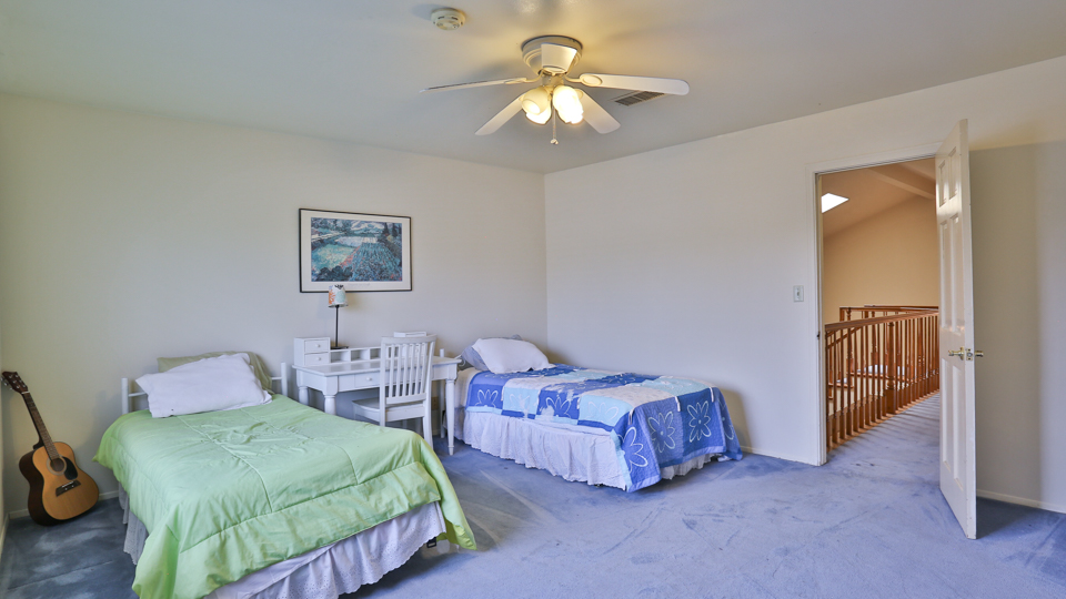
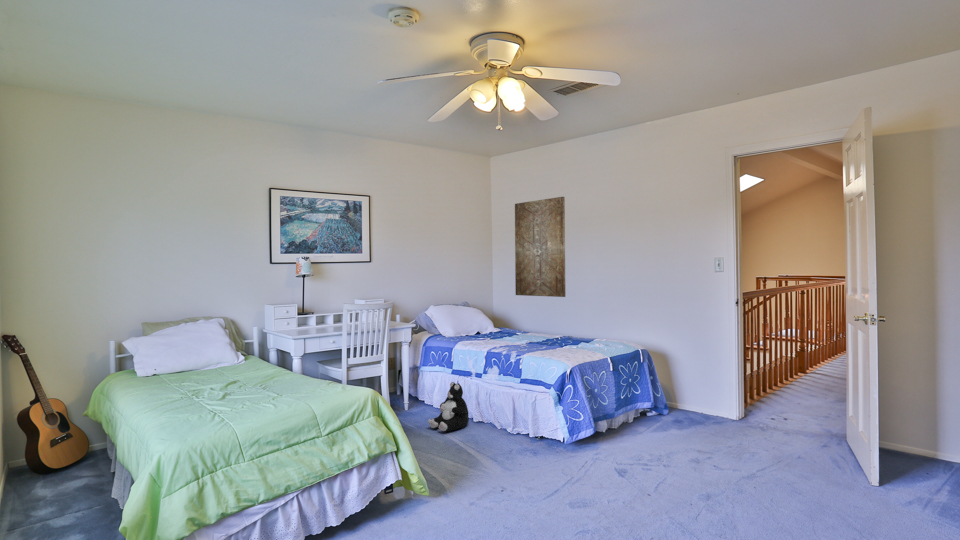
+ wall art (539, 248)
+ plush toy (450, 405)
